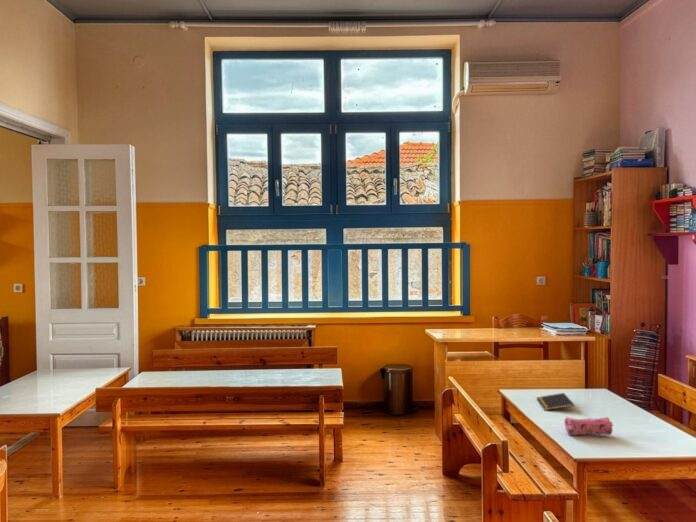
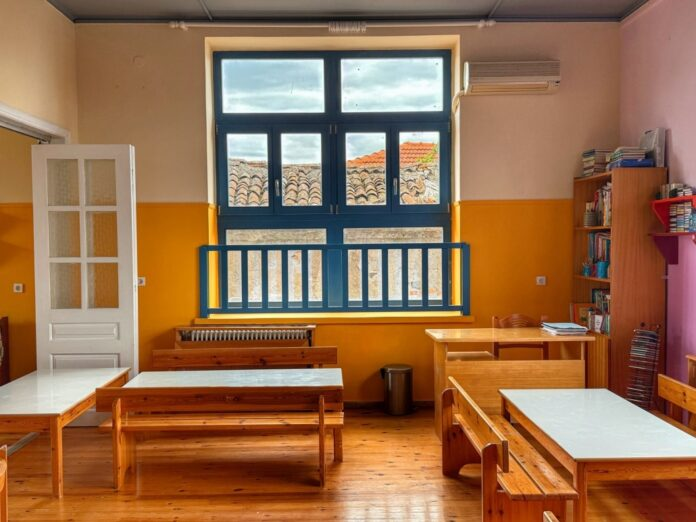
- pencil case (588, 426)
- notepad (554, 401)
